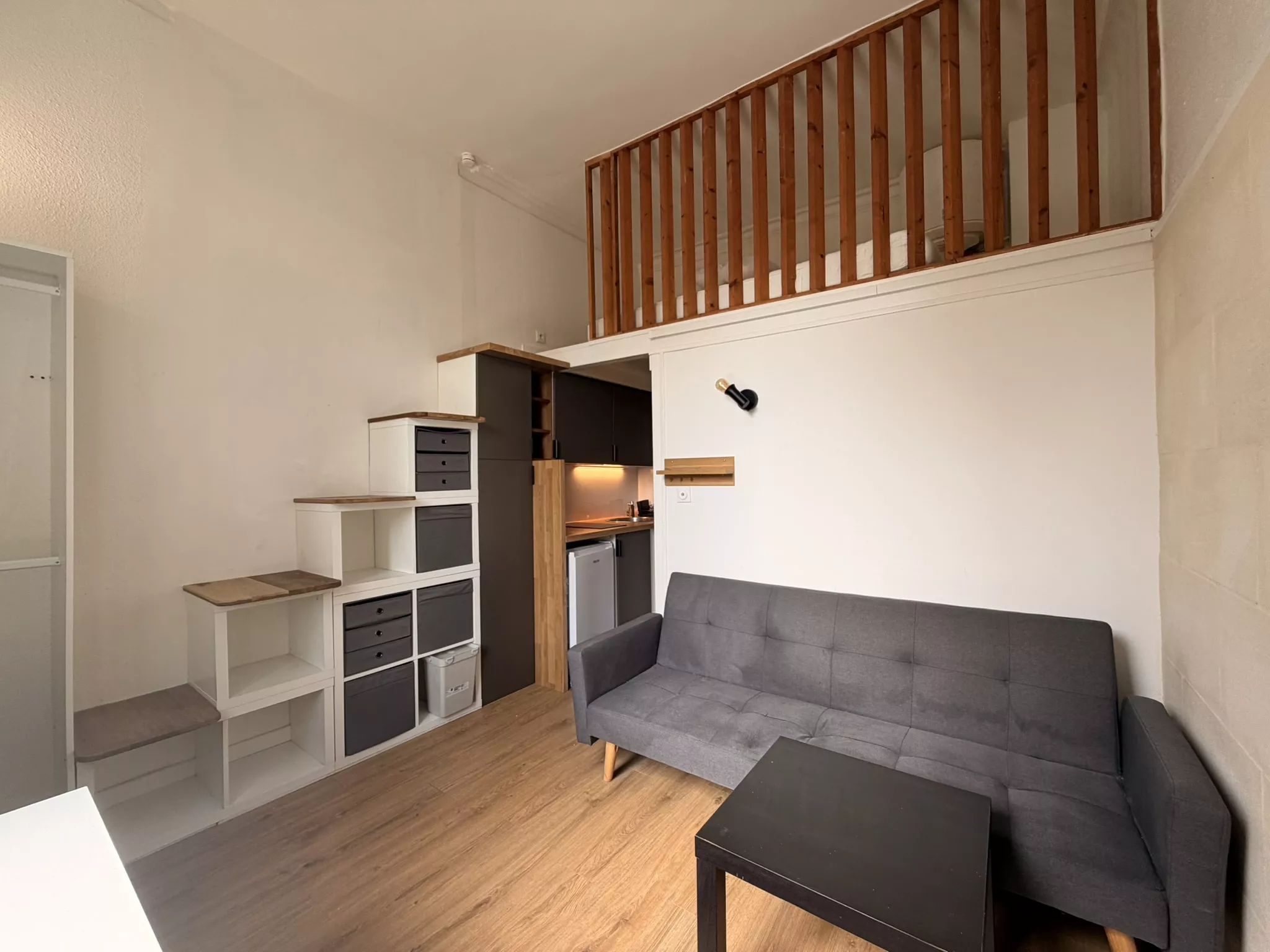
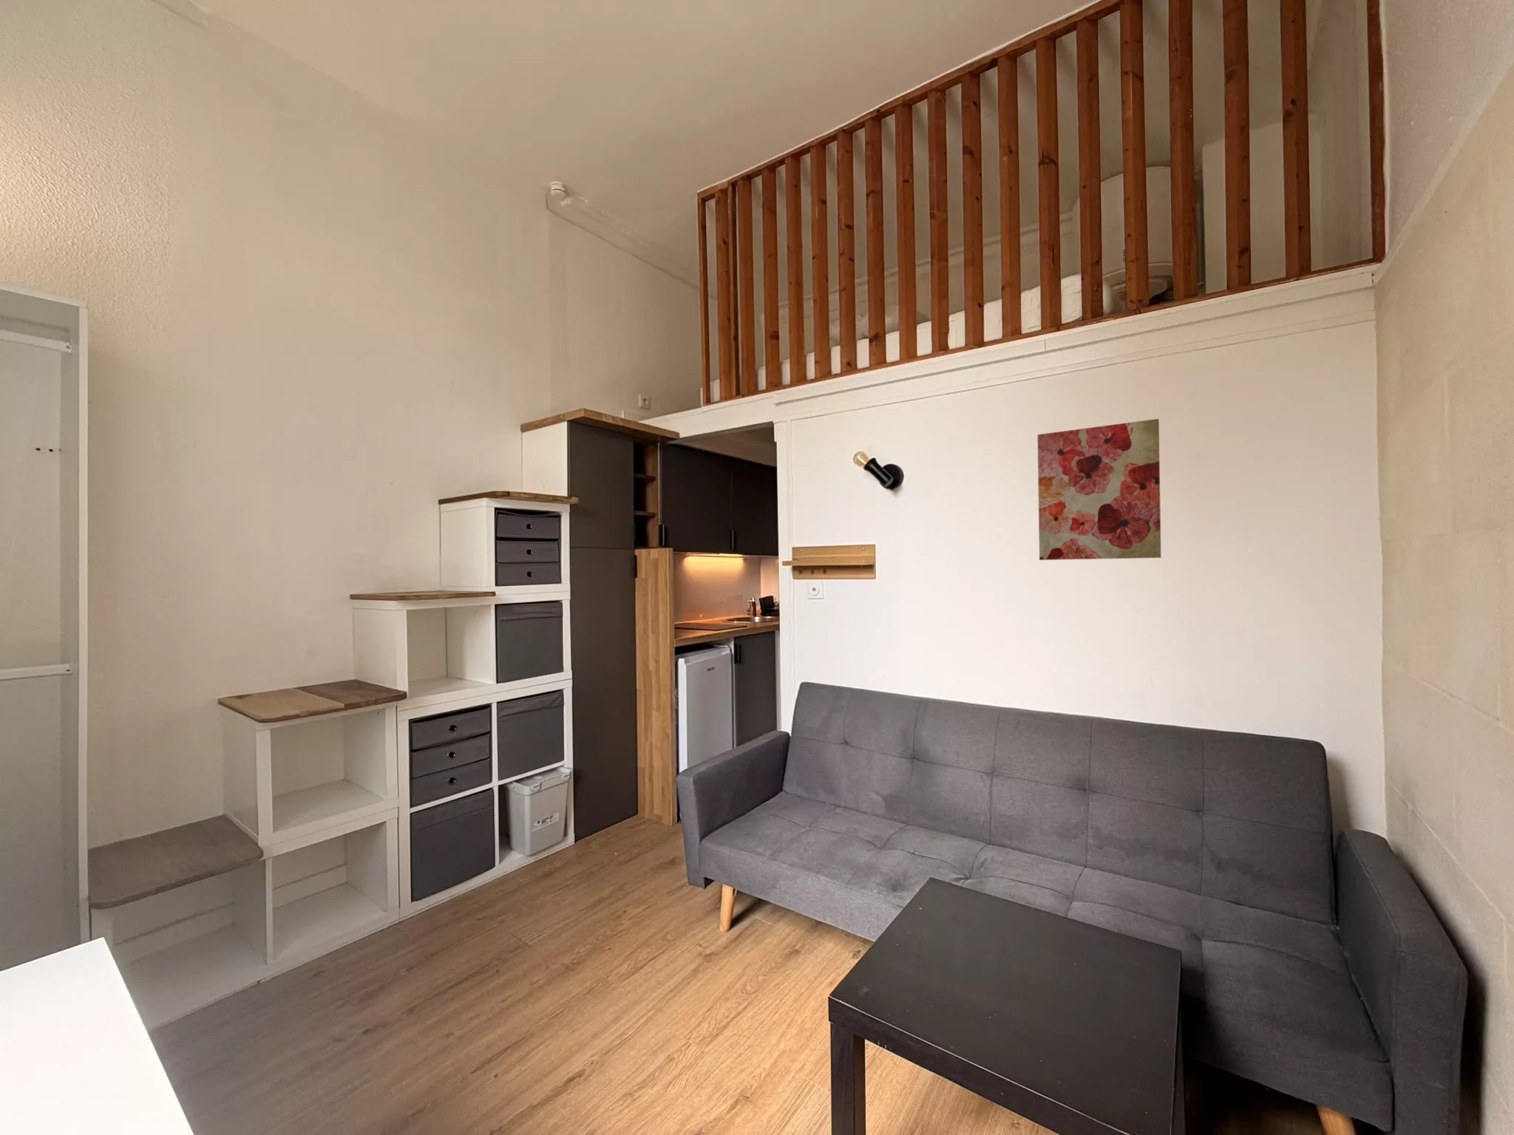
+ wall art (1097, 492)
